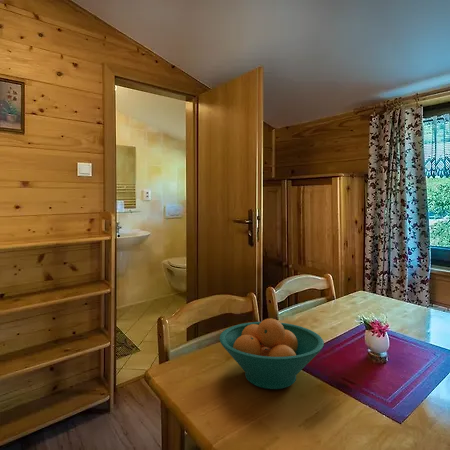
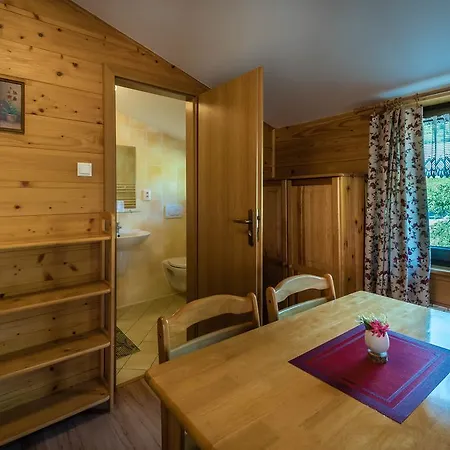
- fruit bowl (270, 348)
